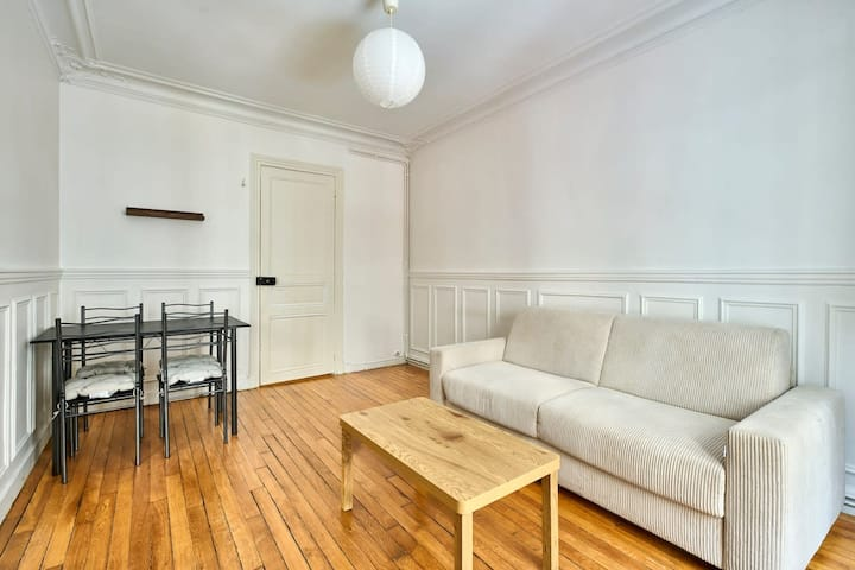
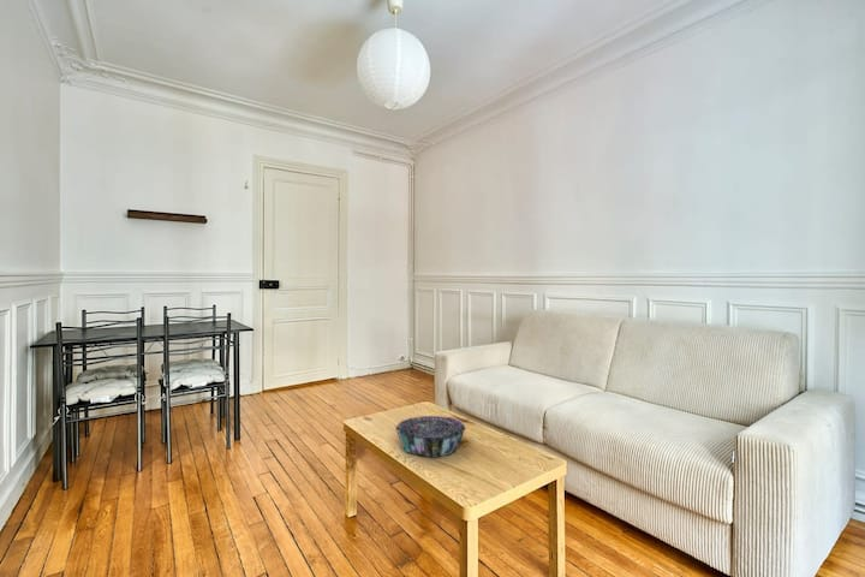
+ decorative bowl (430, 436)
